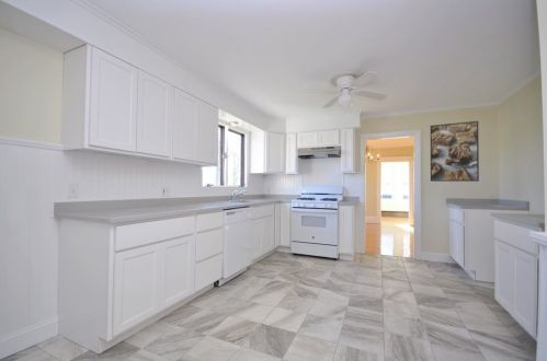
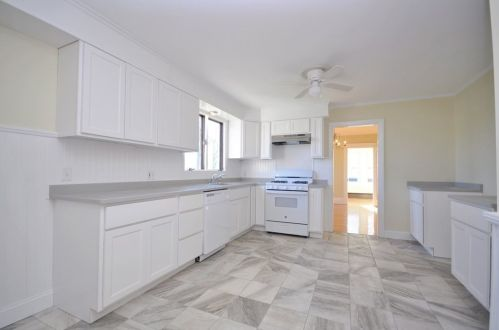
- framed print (453, 152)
